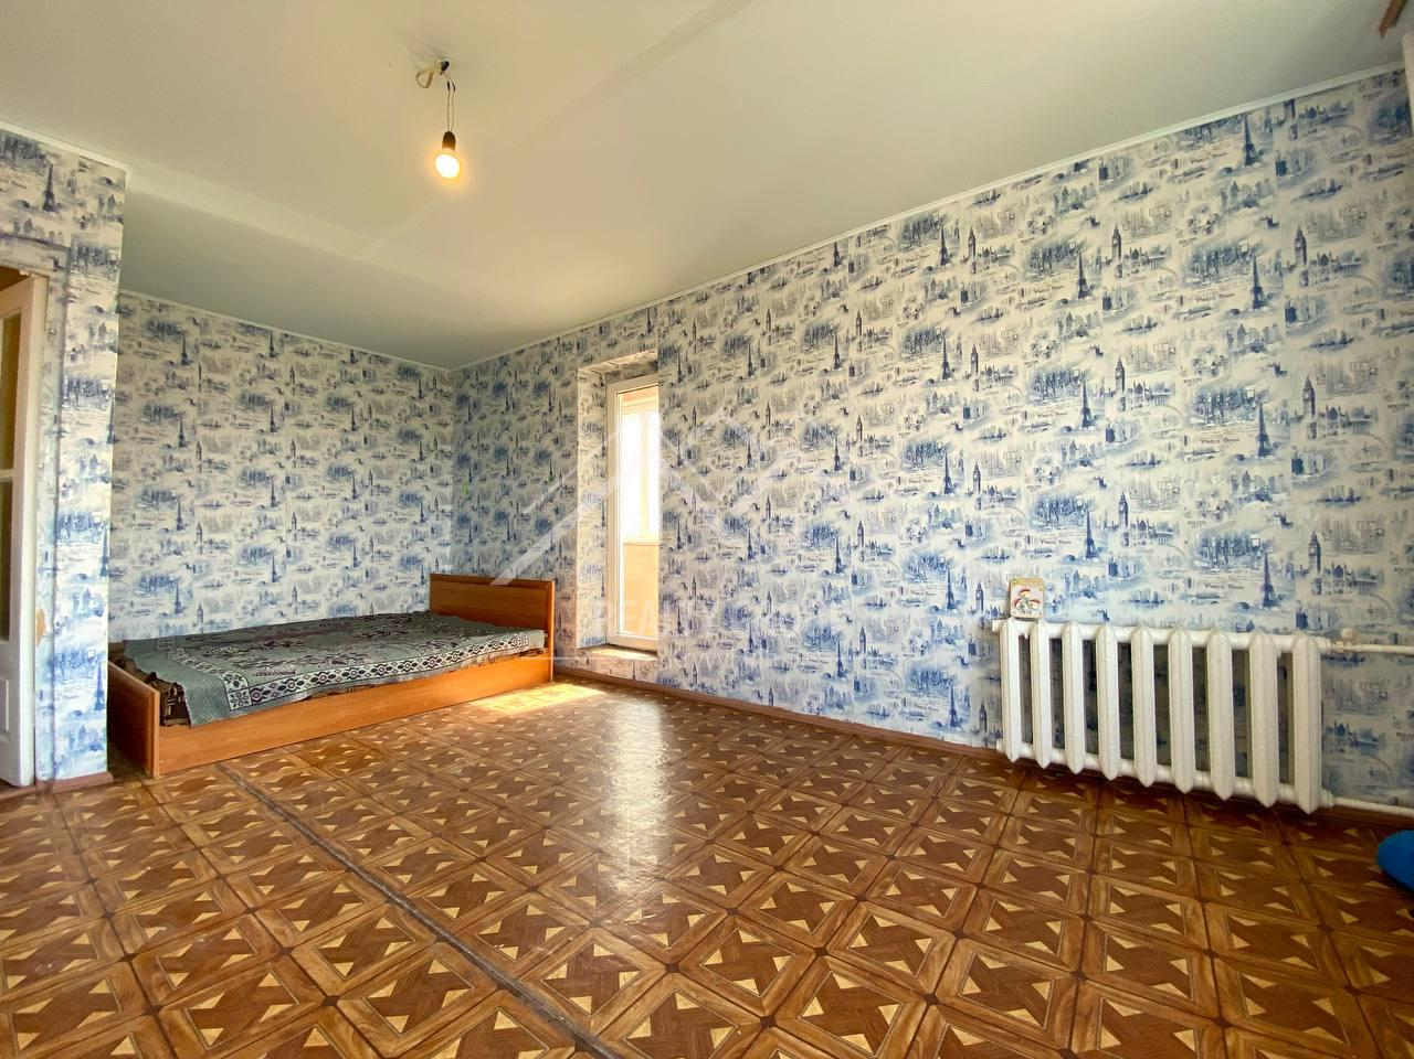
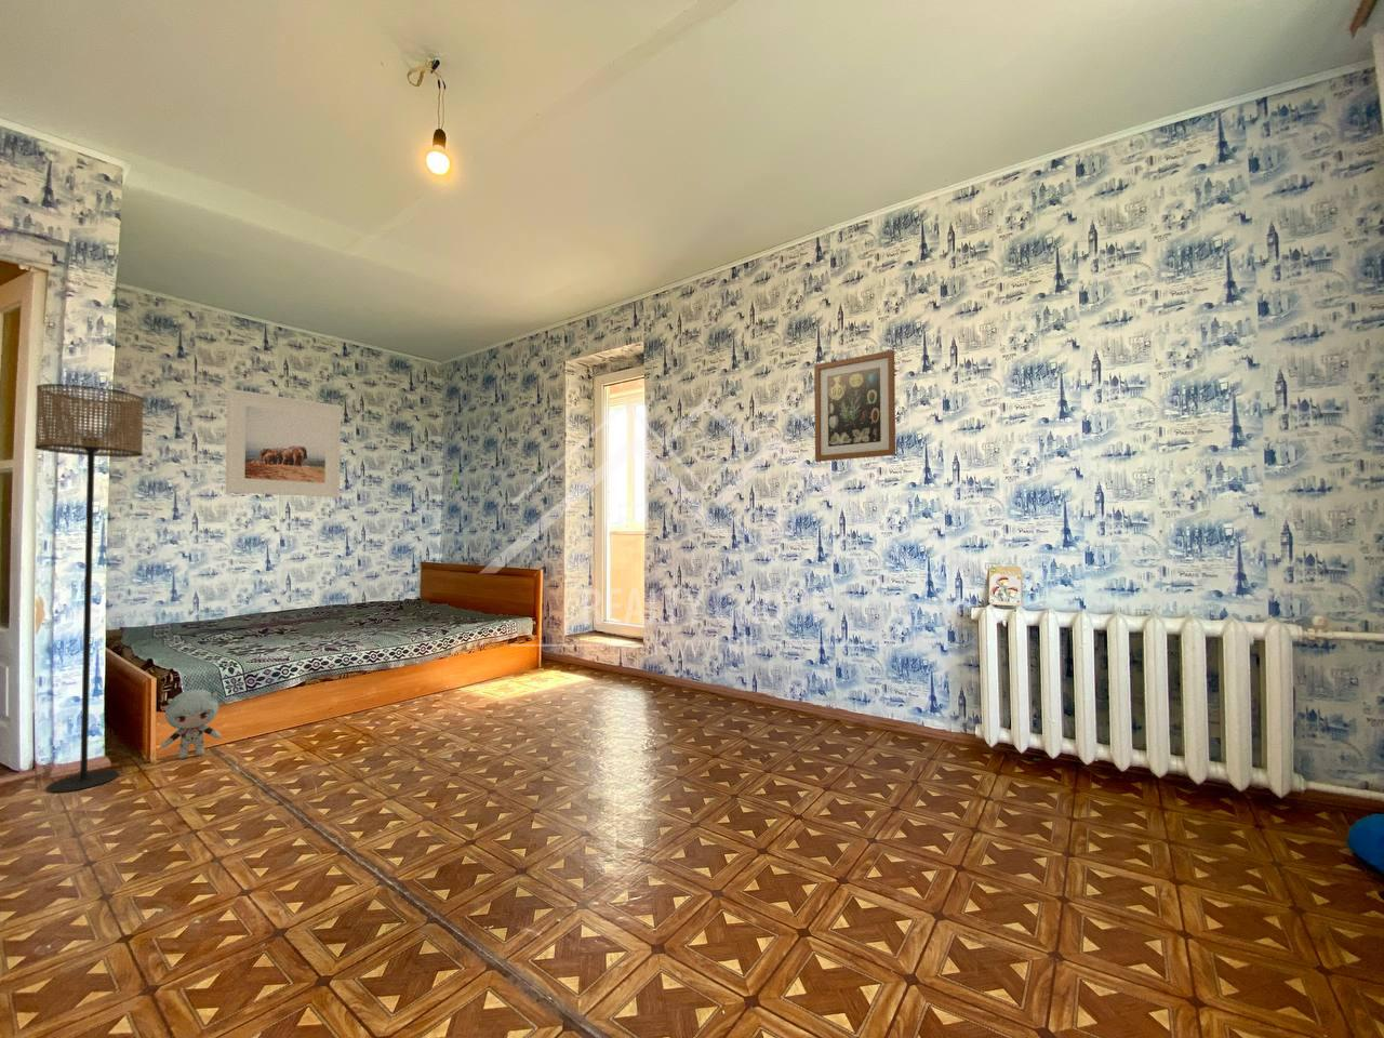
+ plush toy (192, 722)
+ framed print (287, 446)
+ wall art (853, 408)
+ floor lamp (87, 584)
